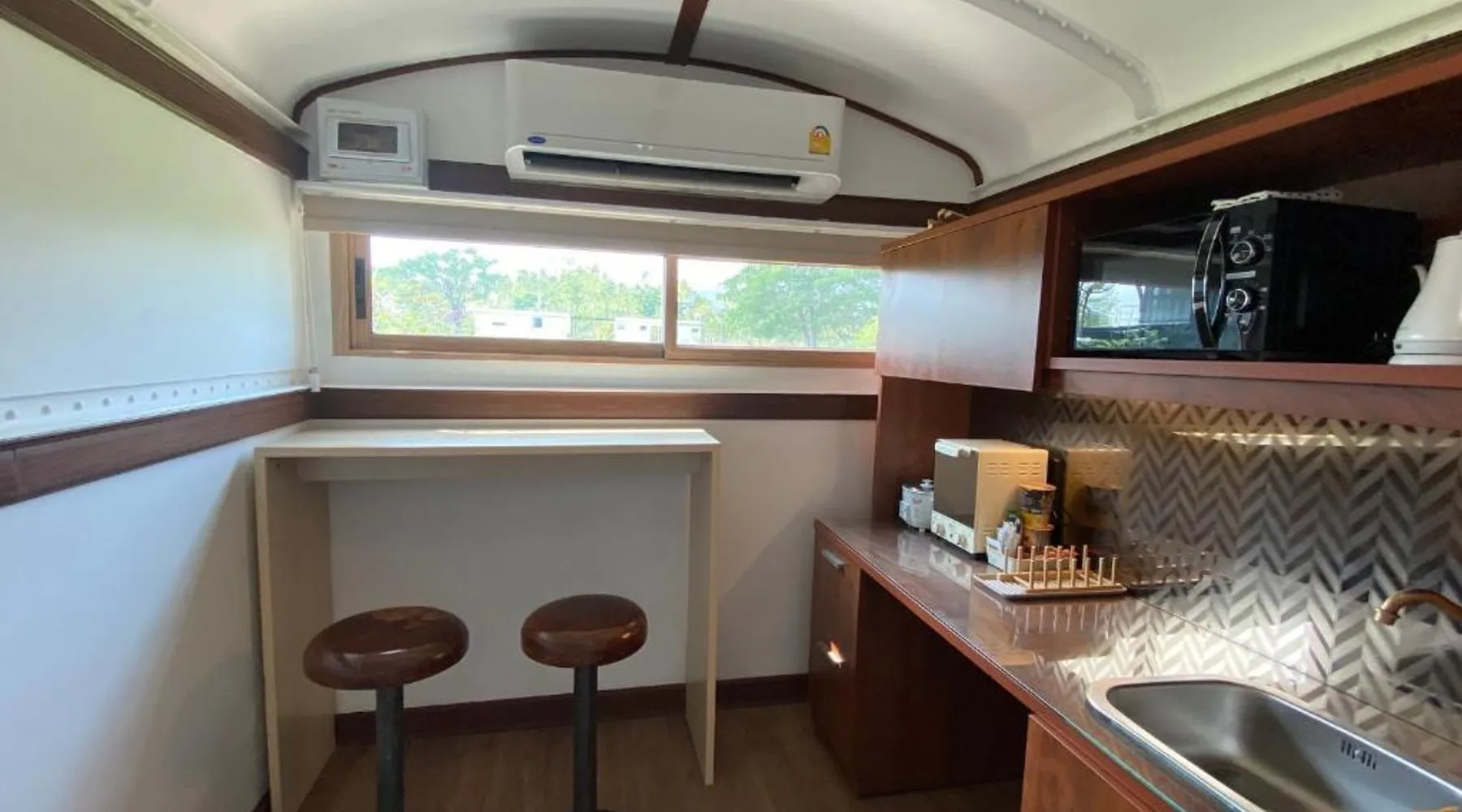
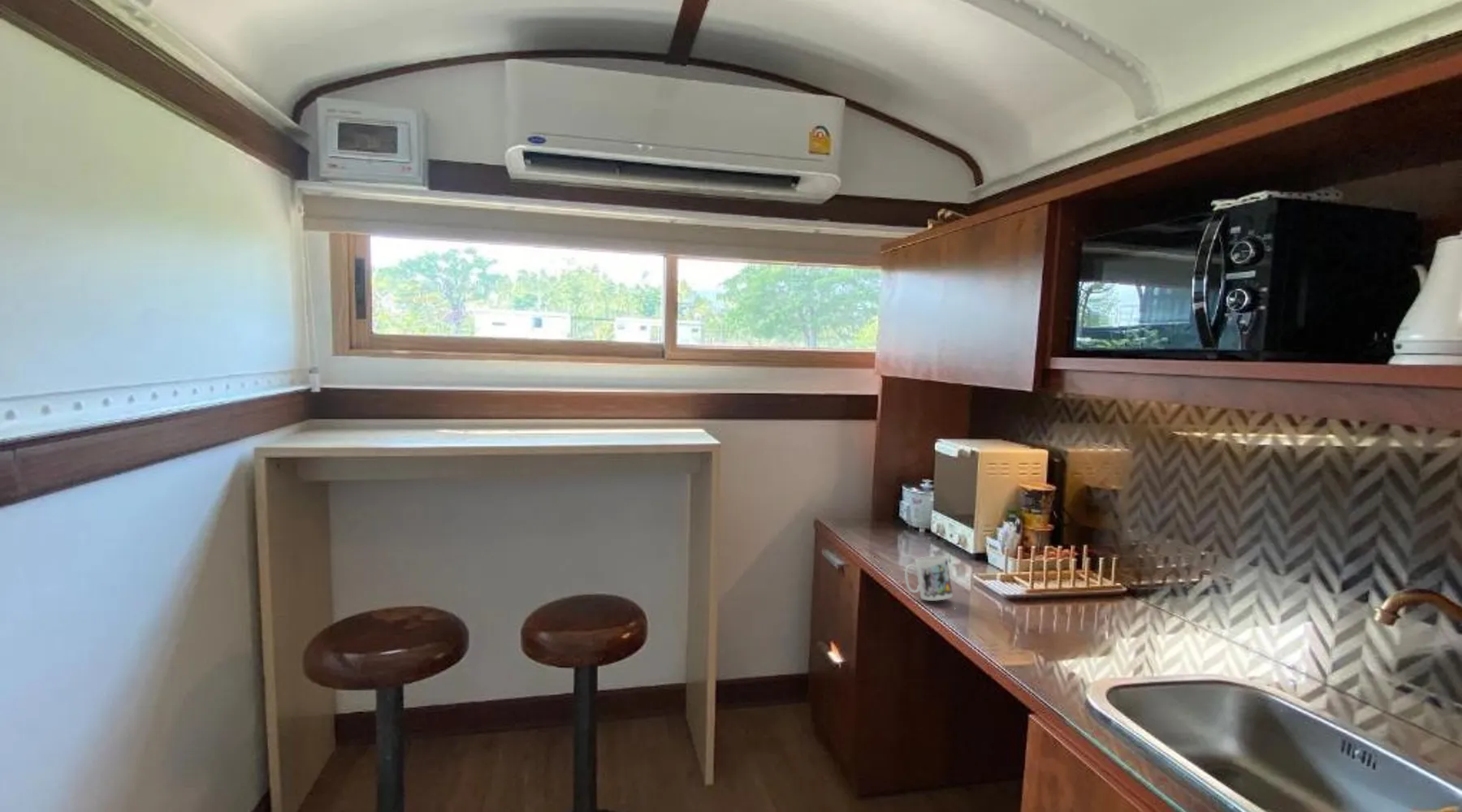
+ mug (929, 577)
